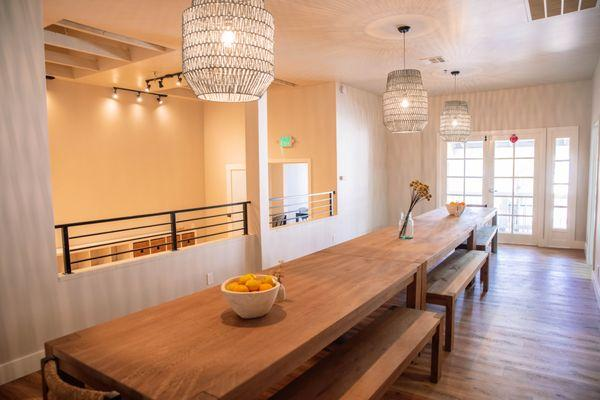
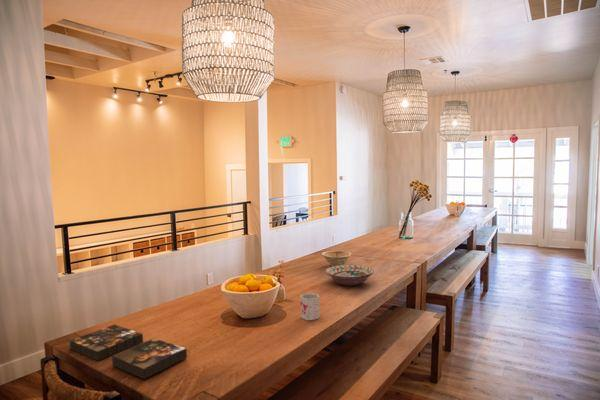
+ mug (308, 305)
+ decorative bowl (349, 276)
+ board game (127, 348)
+ dish (336, 259)
